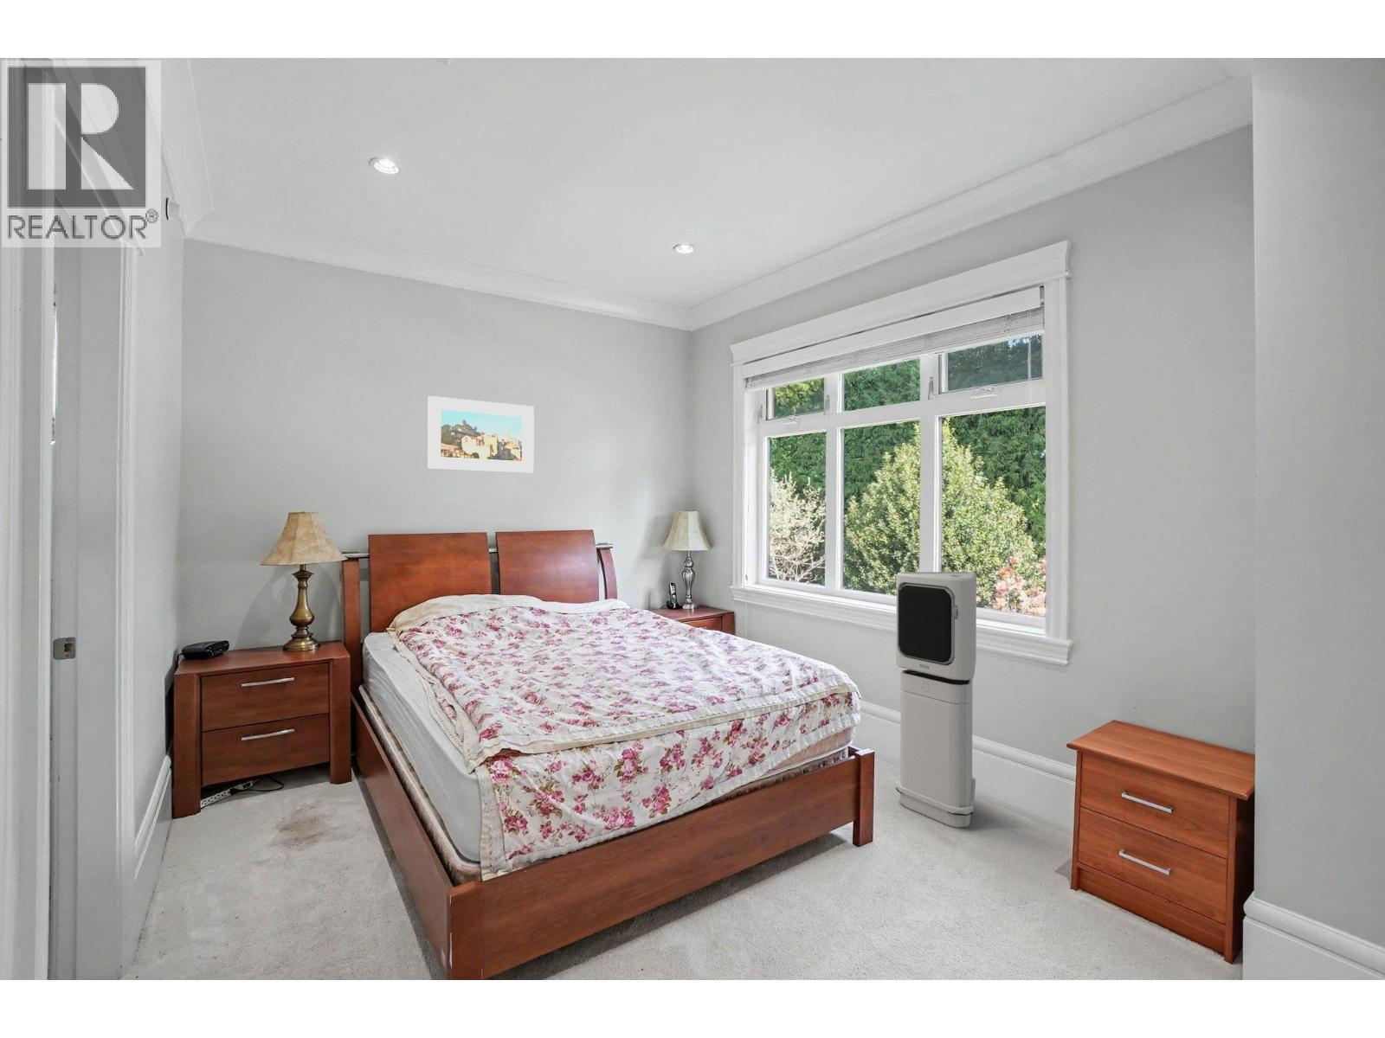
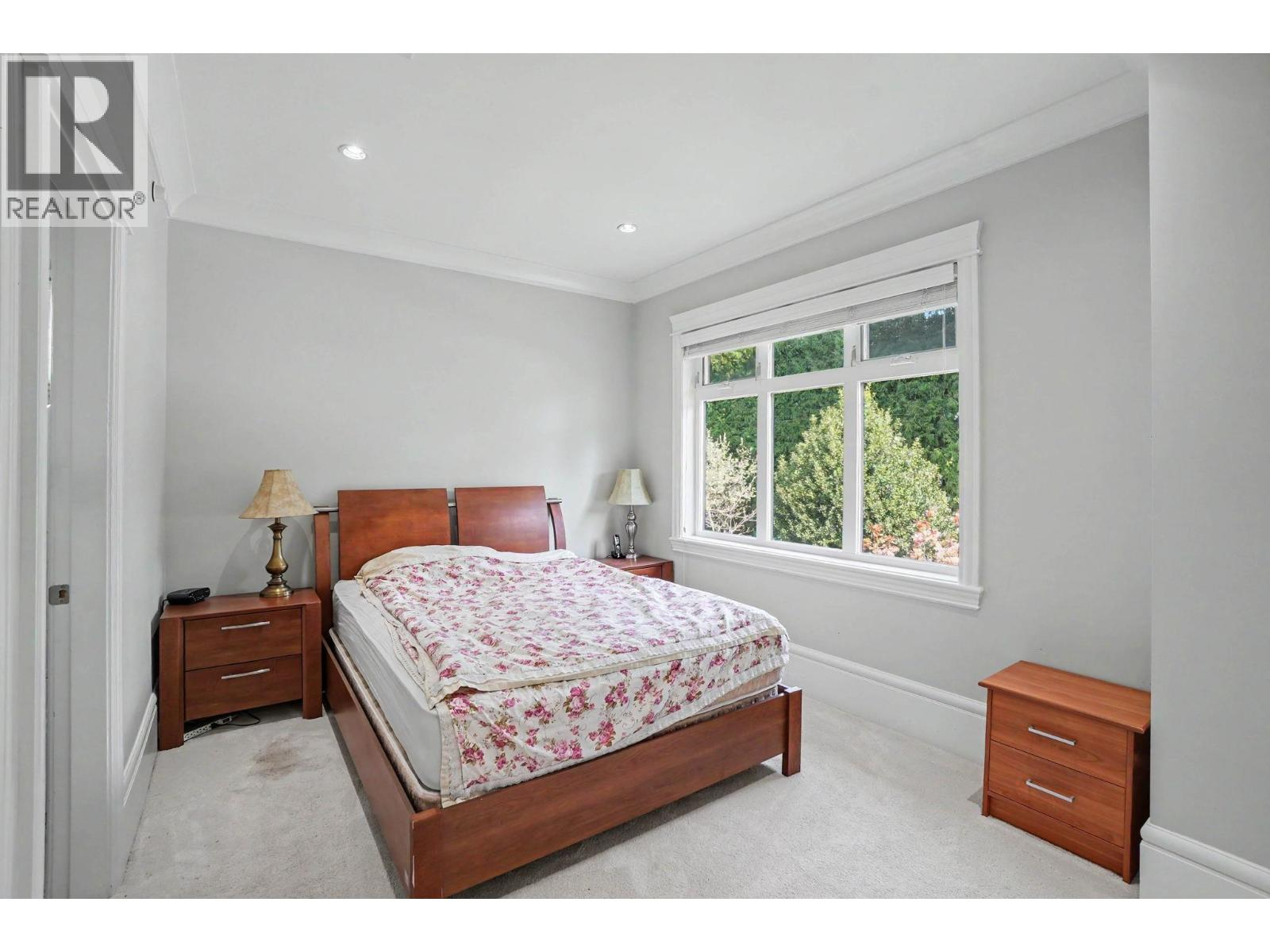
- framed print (482, 436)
- air purifier (949, 689)
